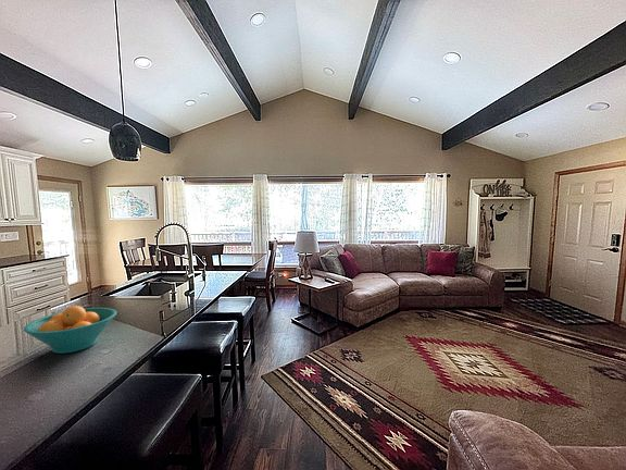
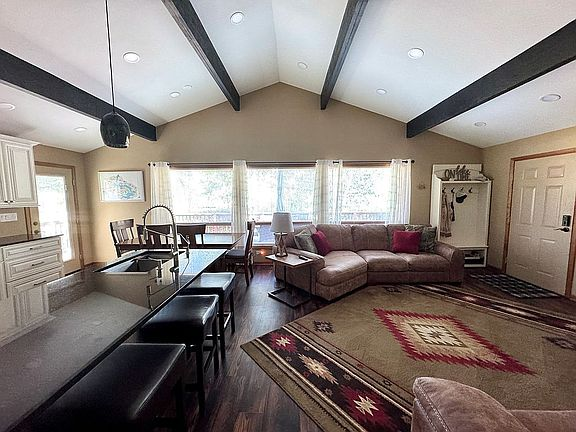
- fruit bowl (74, 325)
